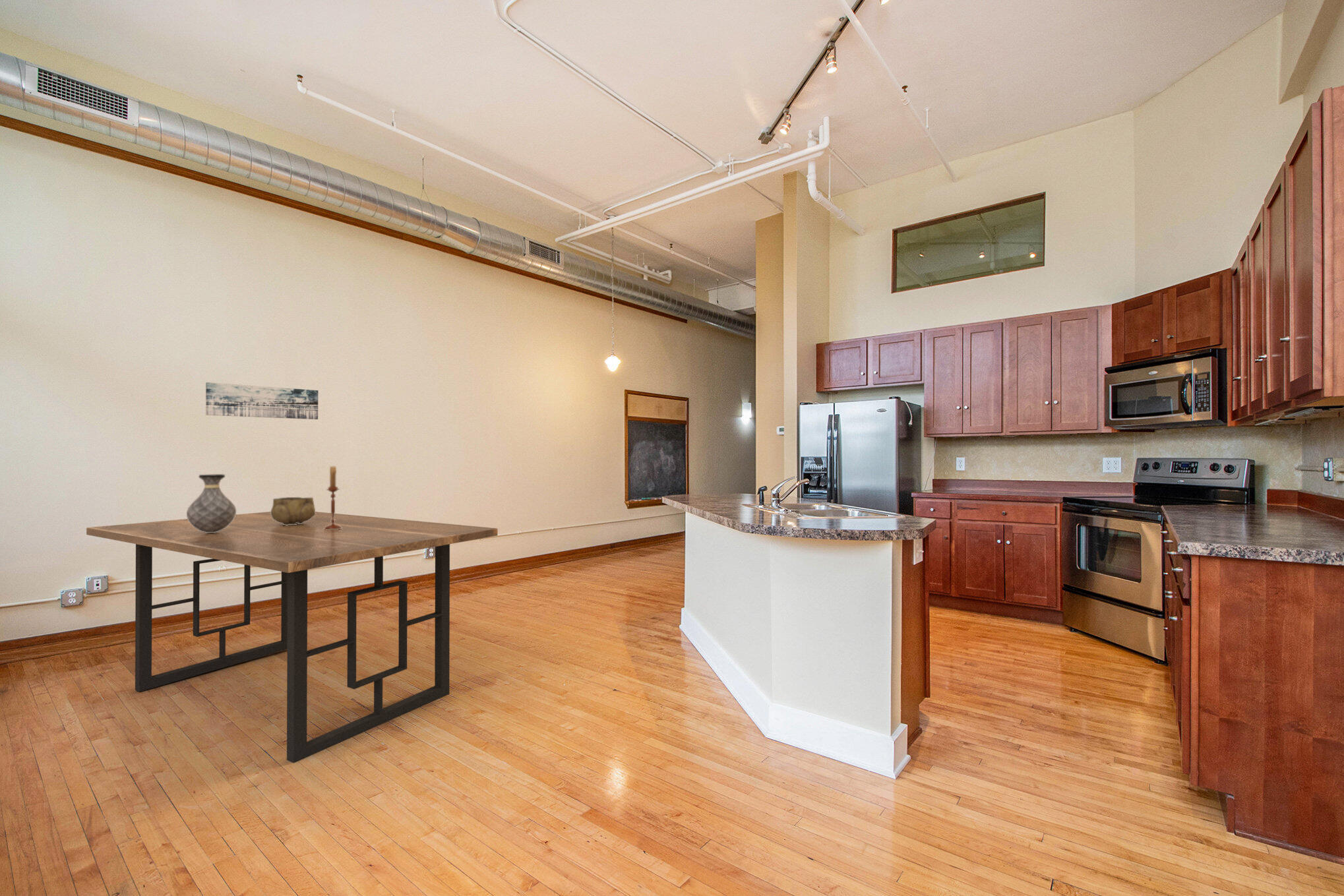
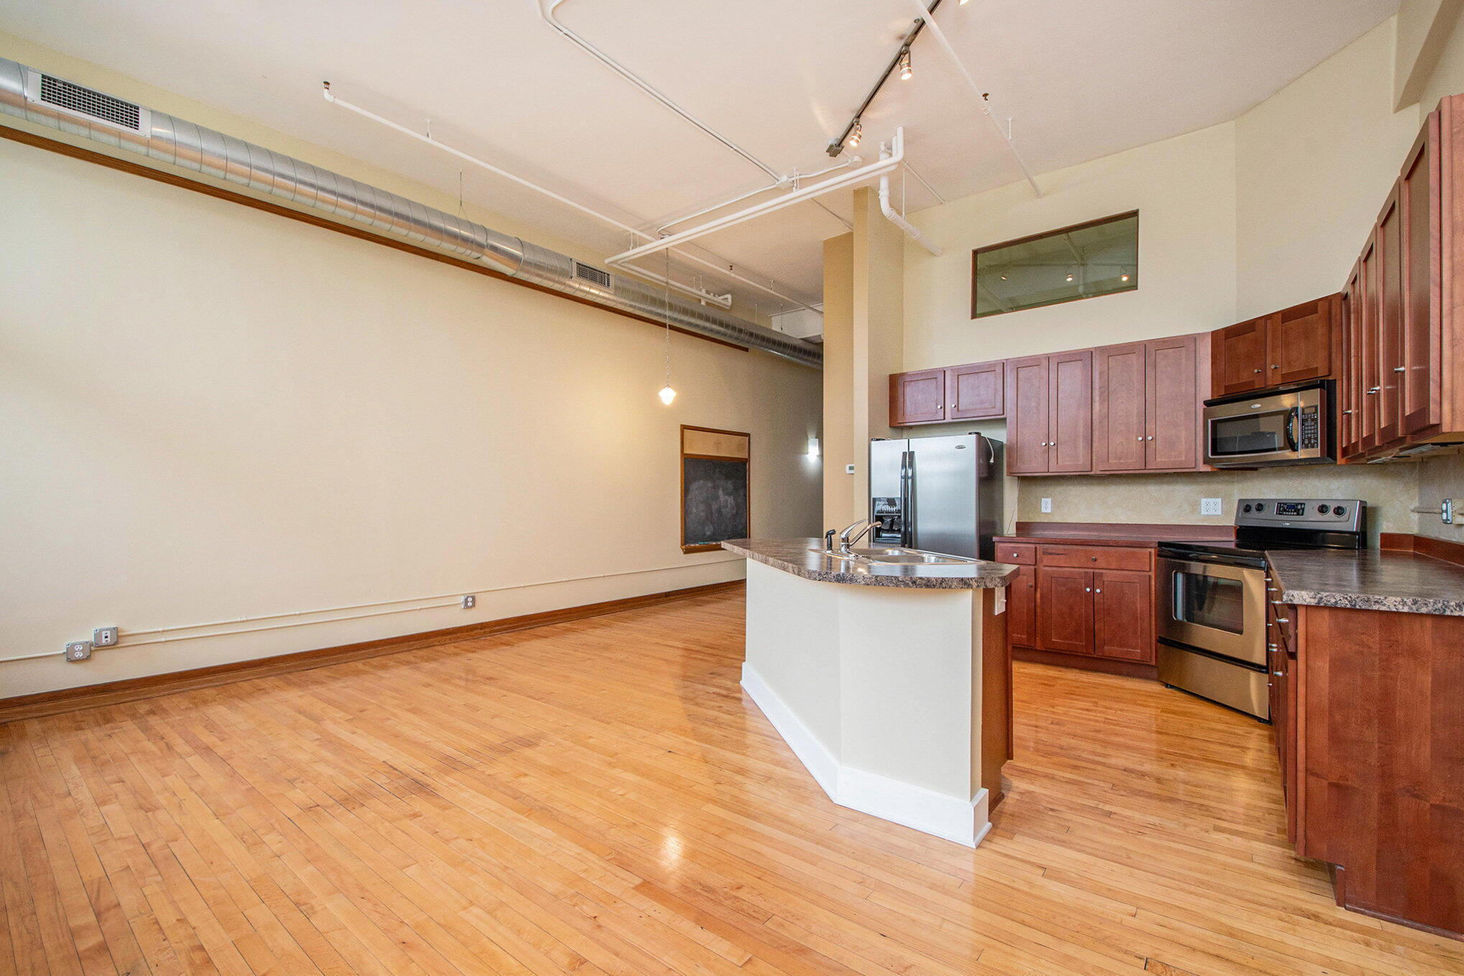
- dining table (291, 610)
- candlestick (332, 496)
- decorative bowl (293, 510)
- wall art (265, 402)
- vase (212, 503)
